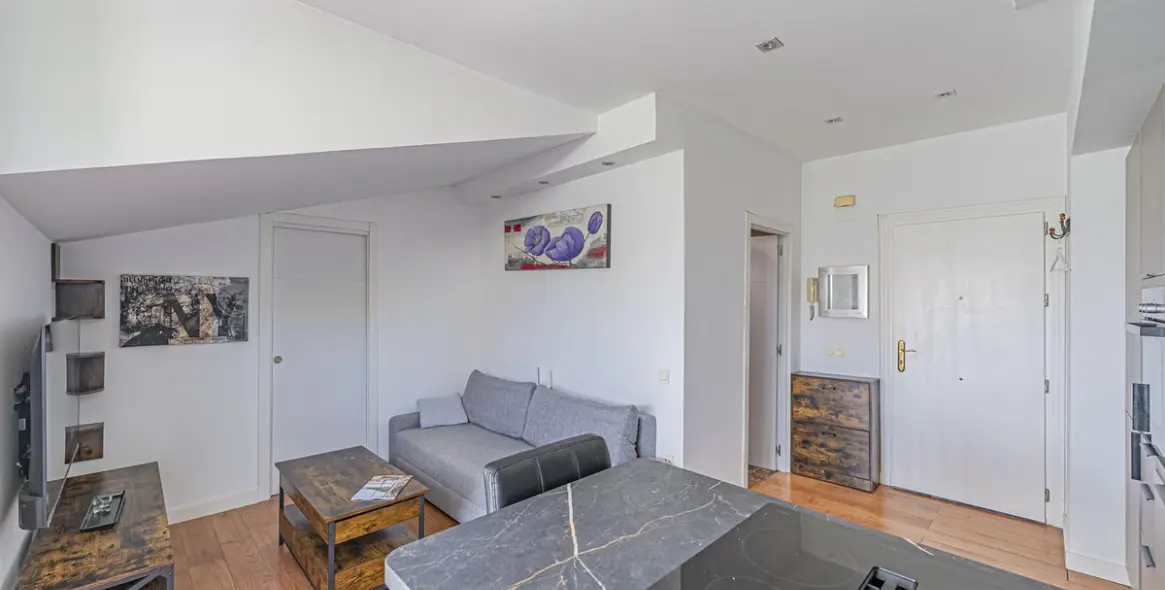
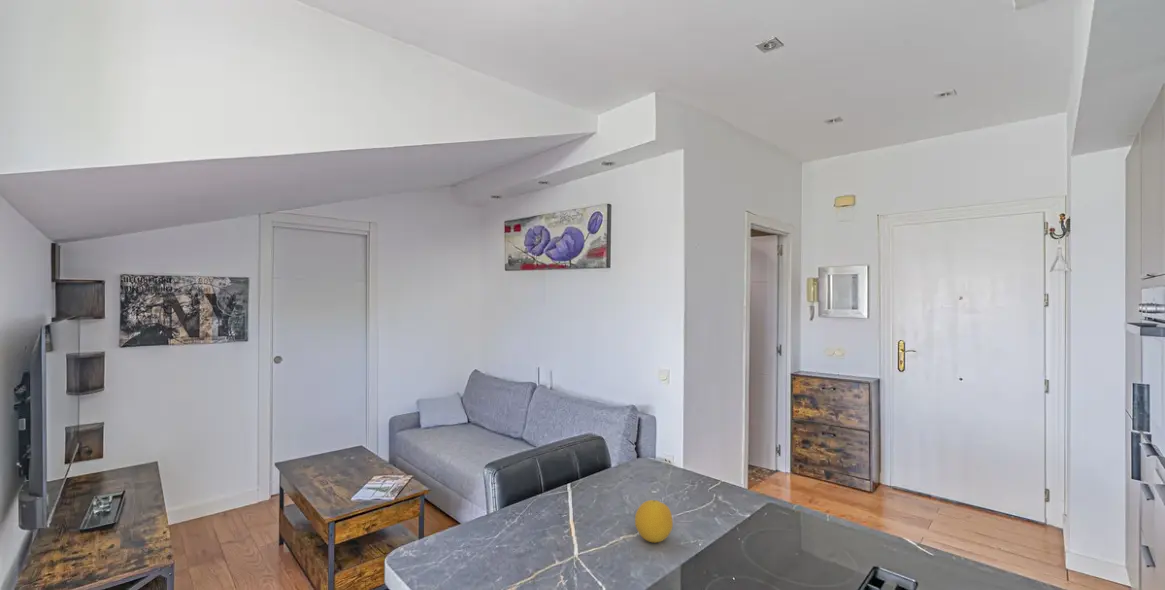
+ fruit (653, 520)
